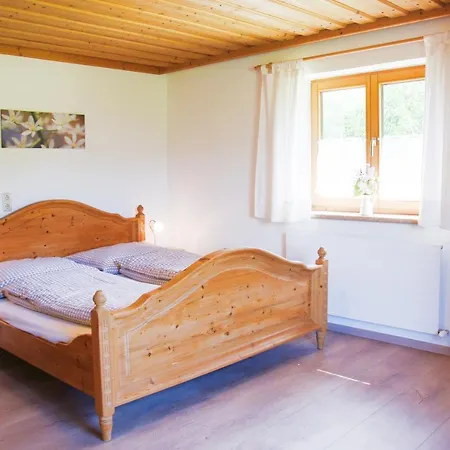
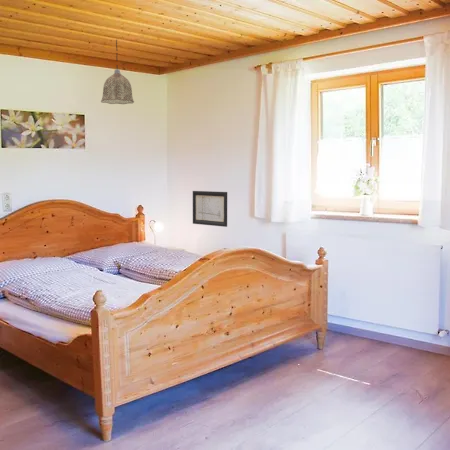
+ pendant lamp (117, 71)
+ wall art (209, 208)
